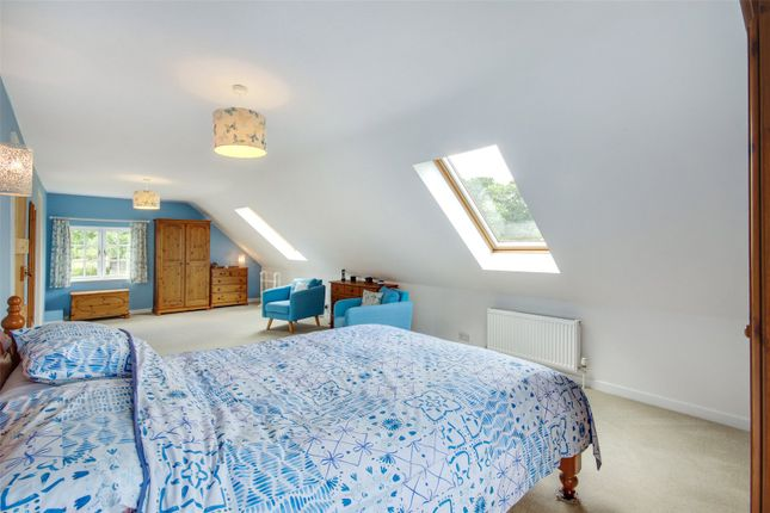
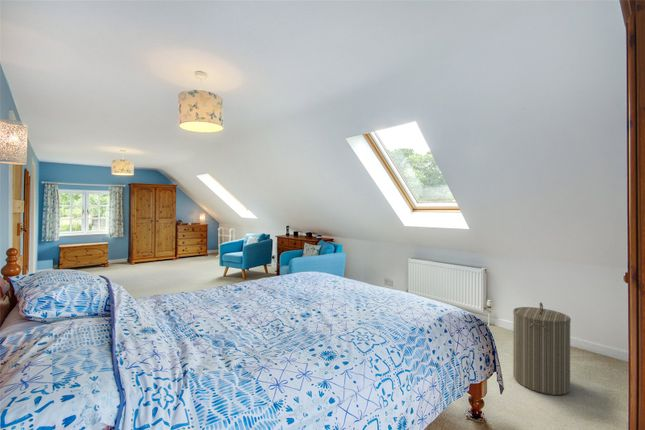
+ laundry hamper (540, 342)
